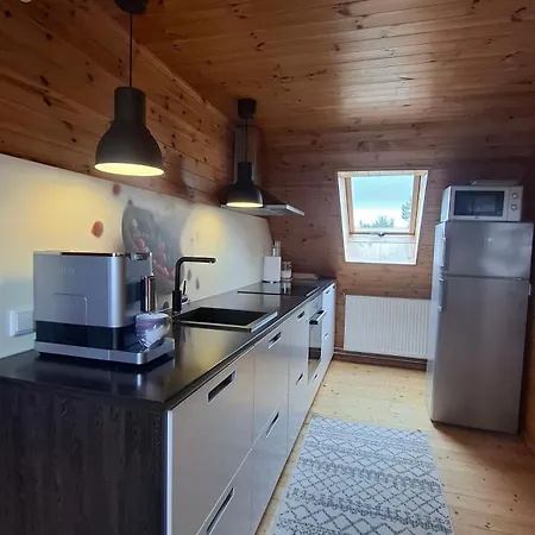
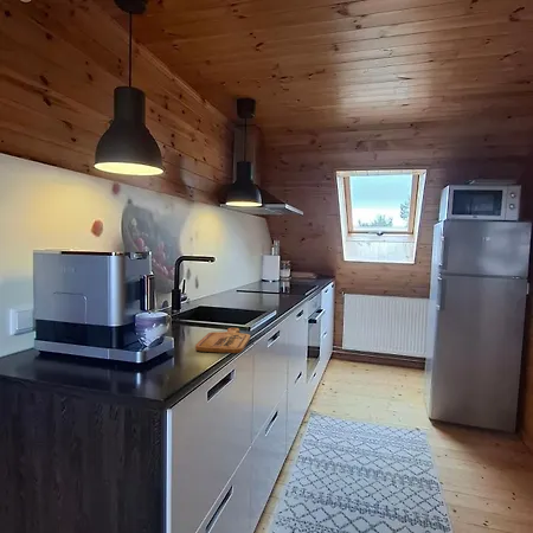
+ cutting board (226, 339)
